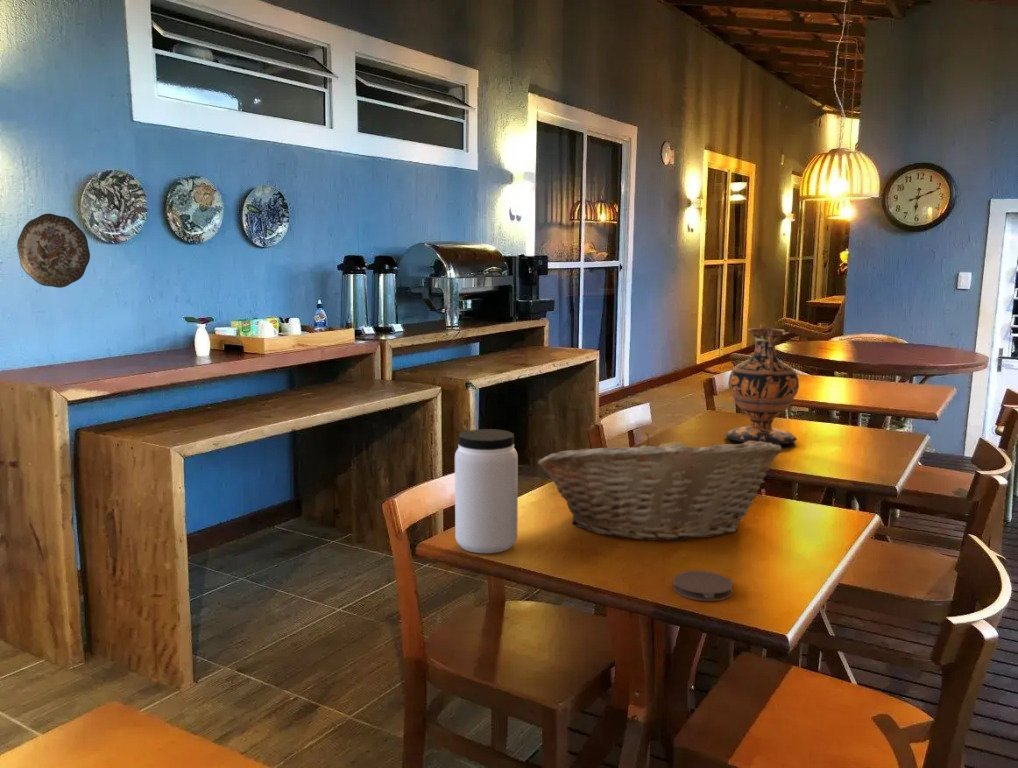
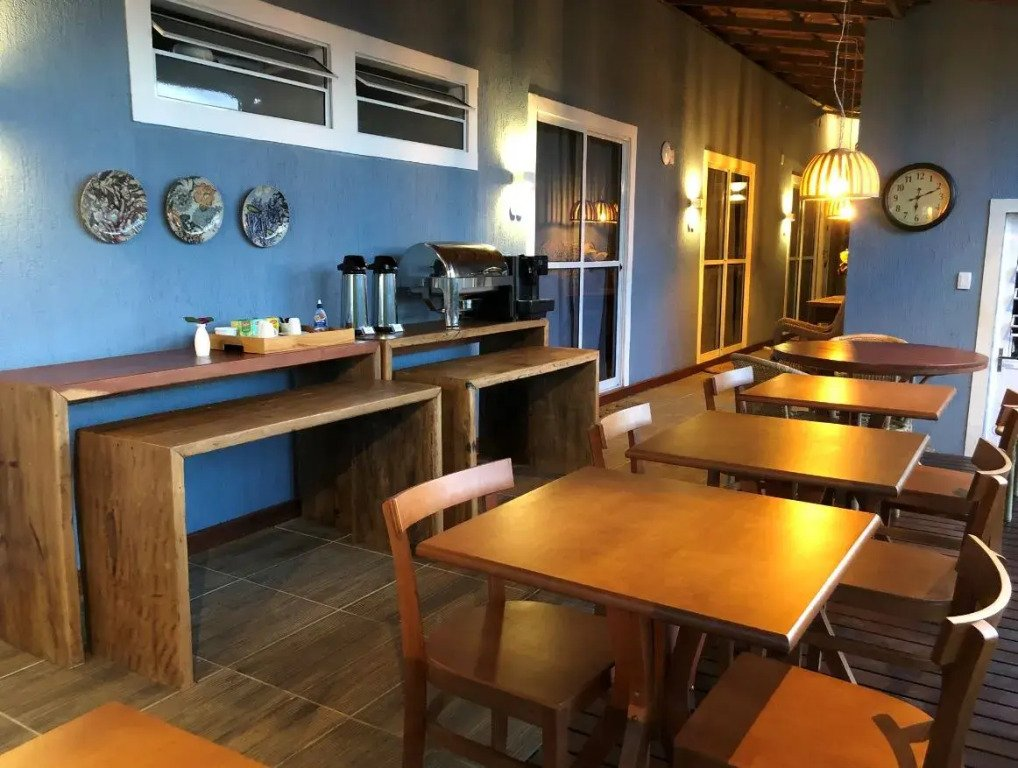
- jar (486, 489)
- vase (763, 383)
- coaster (702, 585)
- decorative plate (53, 250)
- fruit basket (657, 475)
